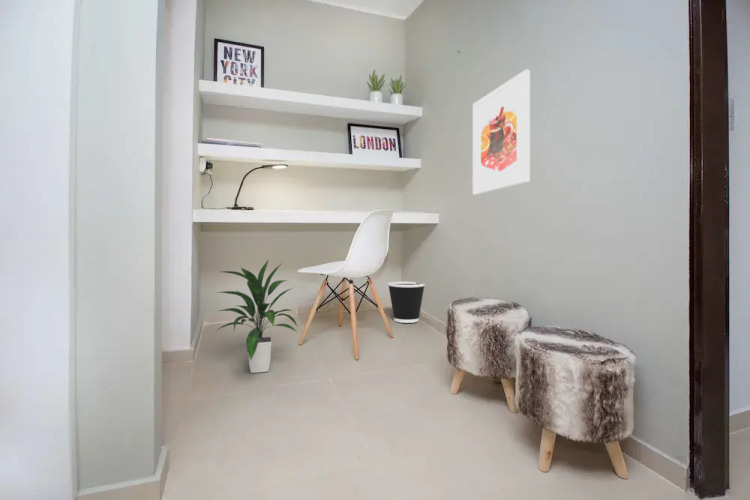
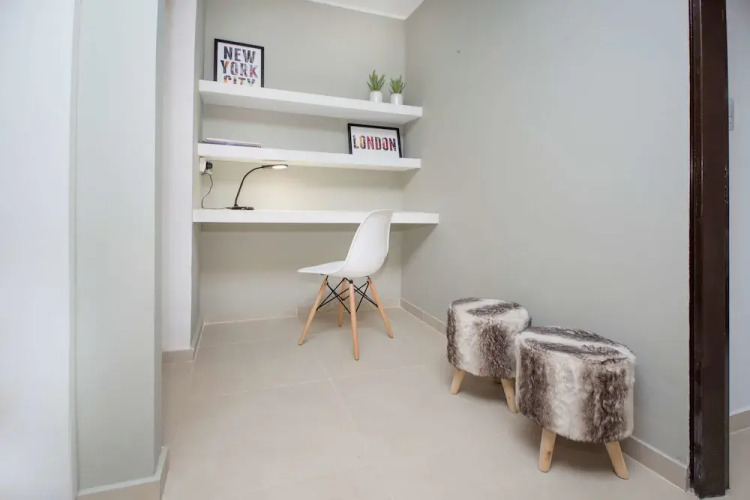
- indoor plant (257, 314)
- wastebasket (406, 301)
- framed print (498, 138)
